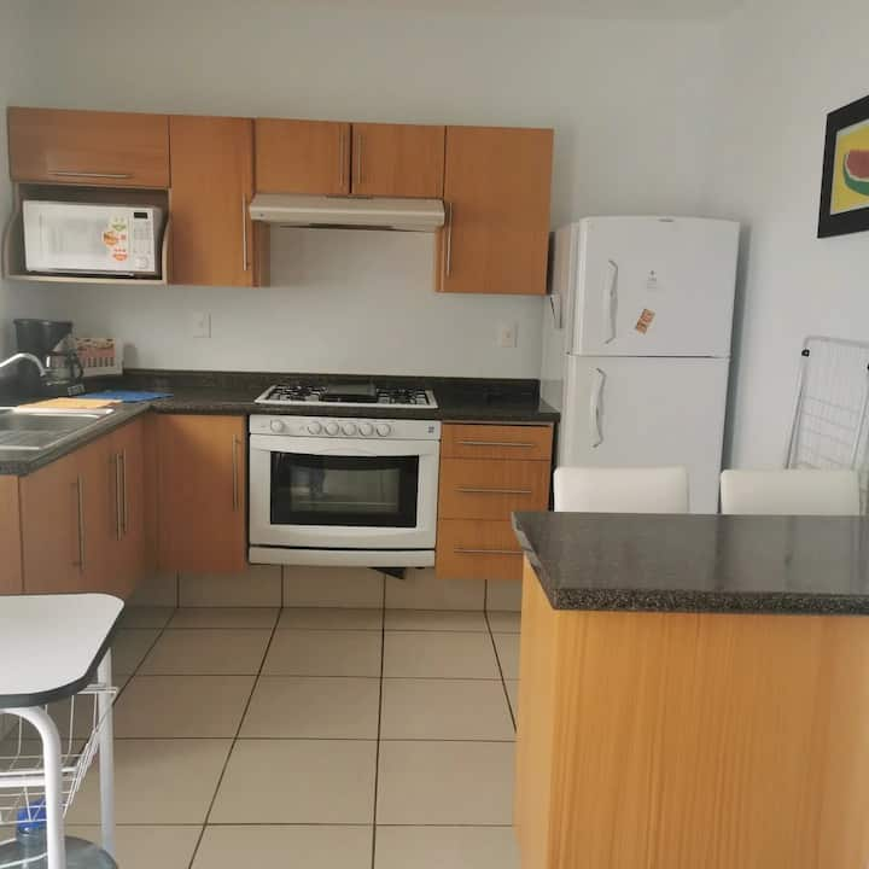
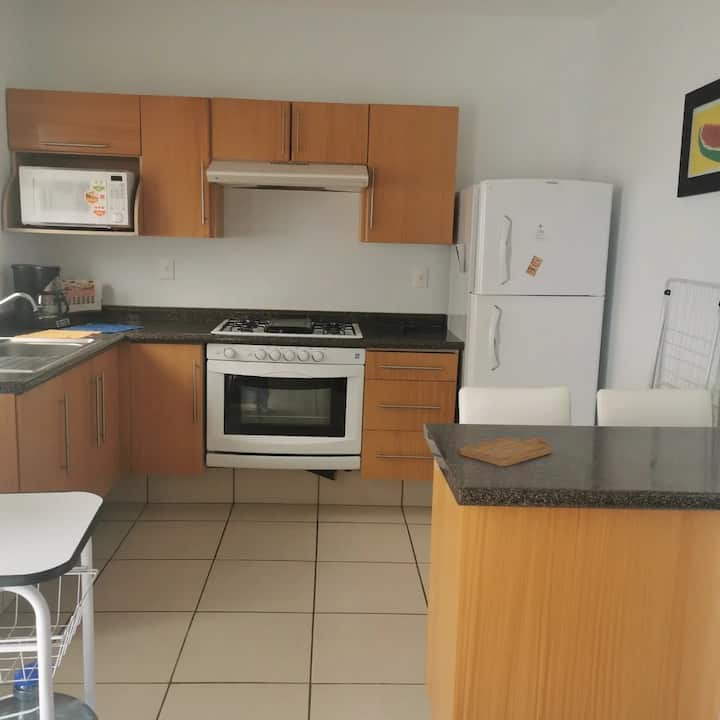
+ chopping board (512, 448)
